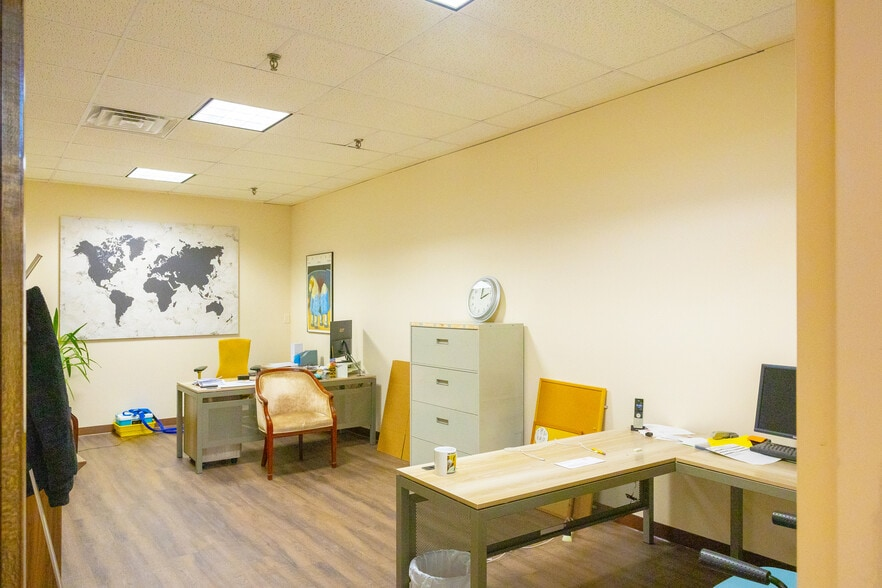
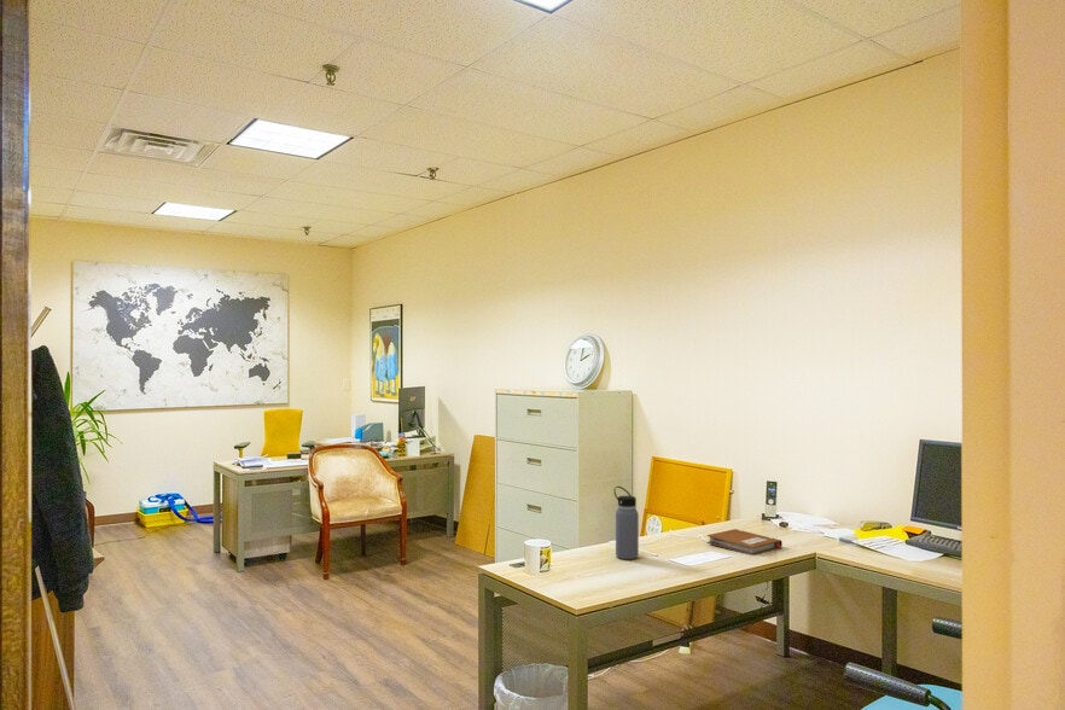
+ water bottle (625, 522)
+ notebook (745, 541)
